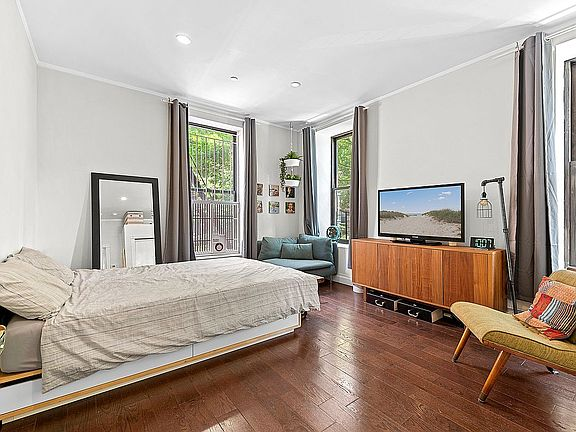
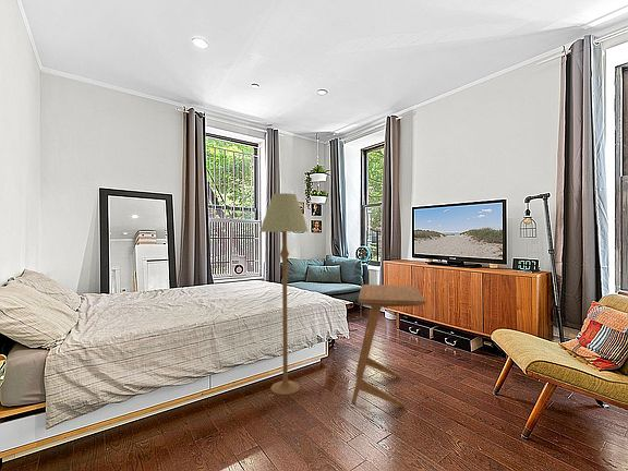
+ side table (373, 336)
+ floor lamp (285, 291)
